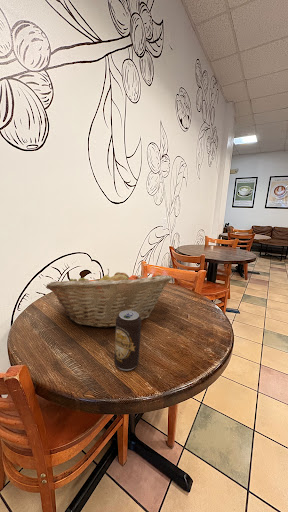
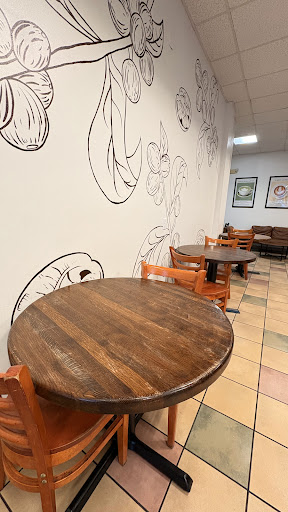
- fruit basket (112, 290)
- beverage can (127, 339)
